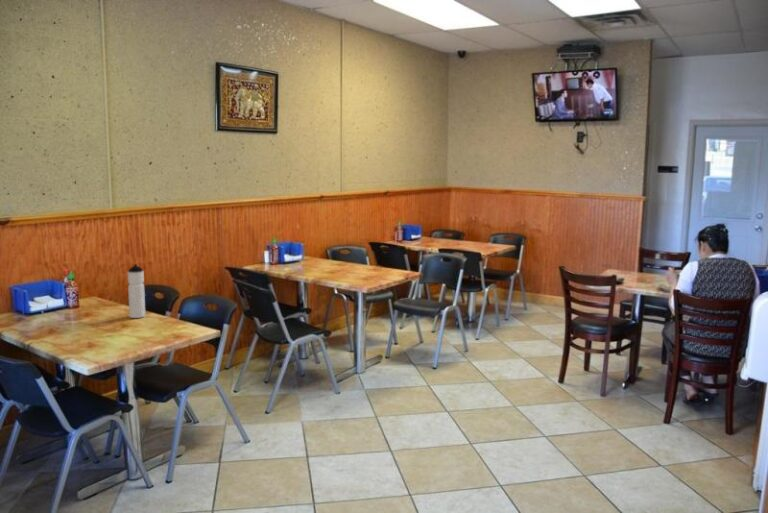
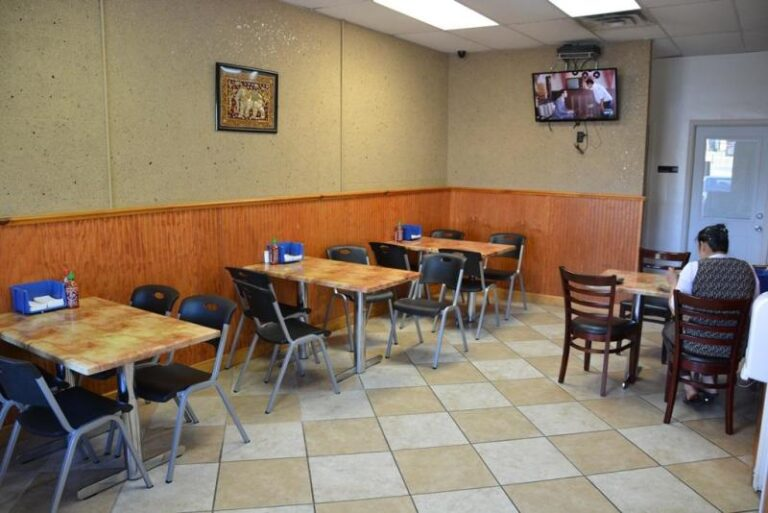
- water bottle (136, 290)
